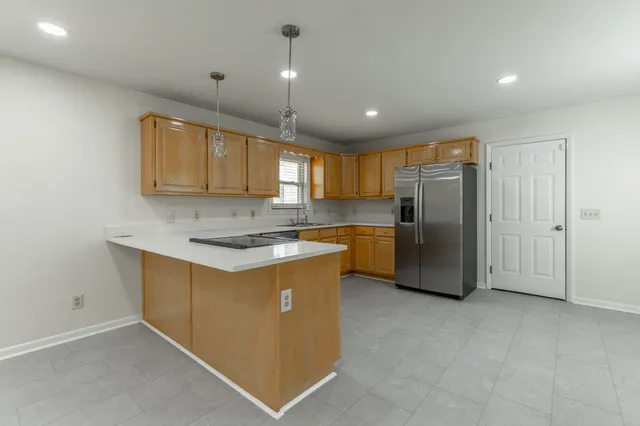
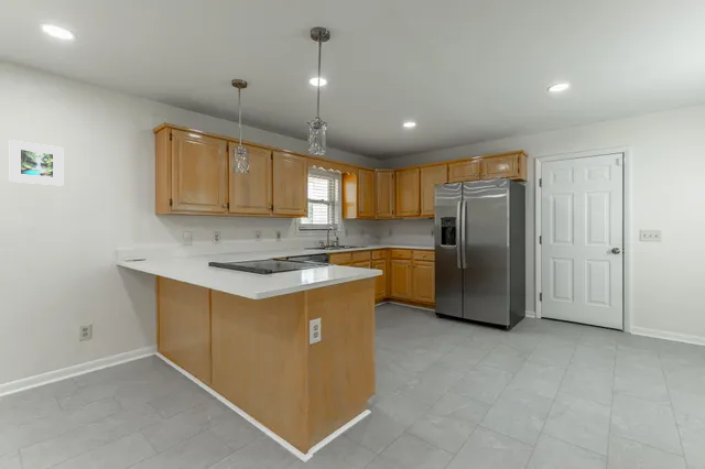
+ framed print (36, 163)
